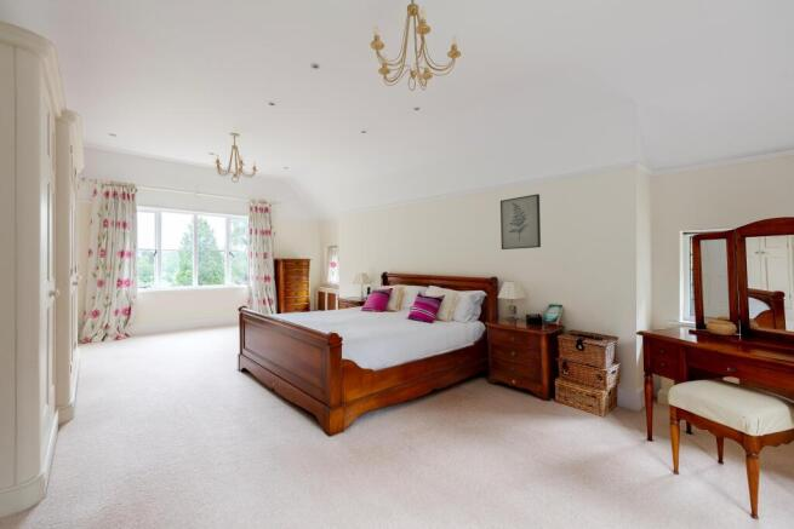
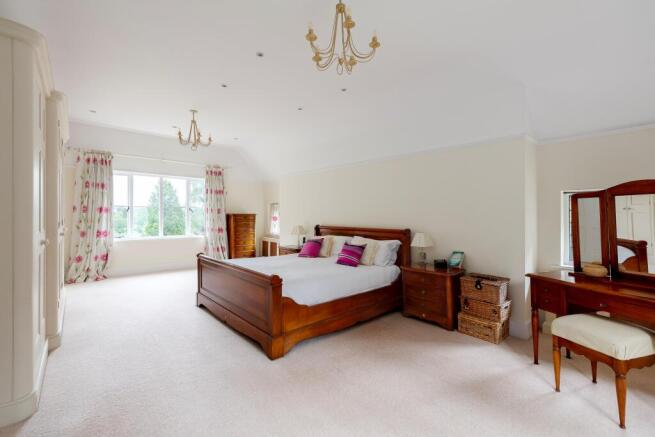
- wall art (519, 223)
